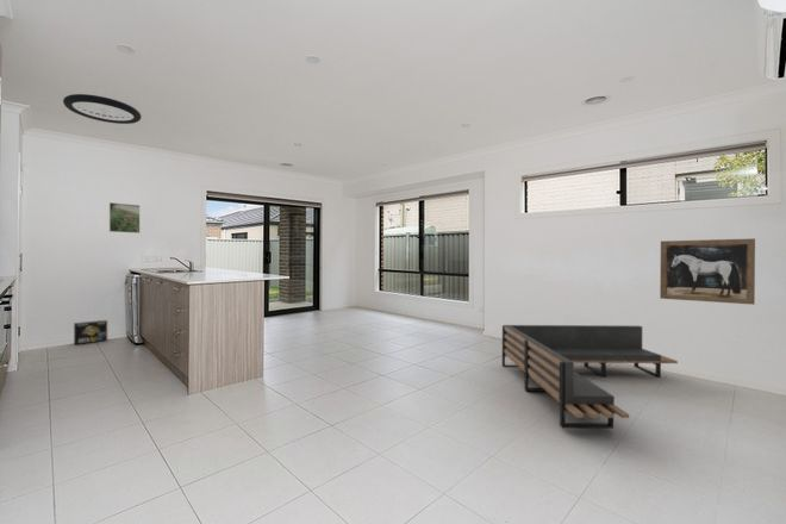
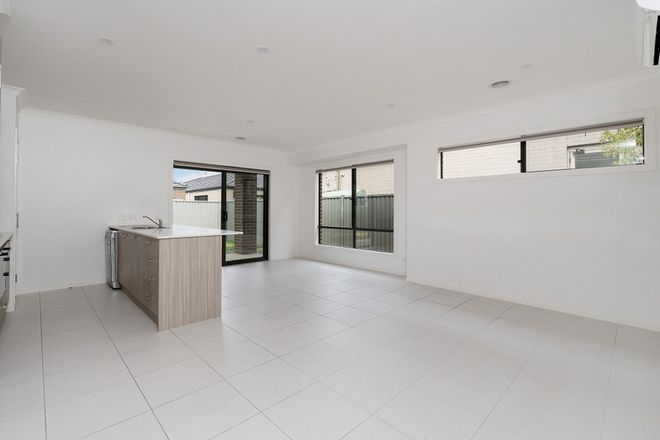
- box (91, 331)
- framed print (124, 218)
- sofa (568, 357)
- ceiling light (104, 110)
- wall art (704, 270)
